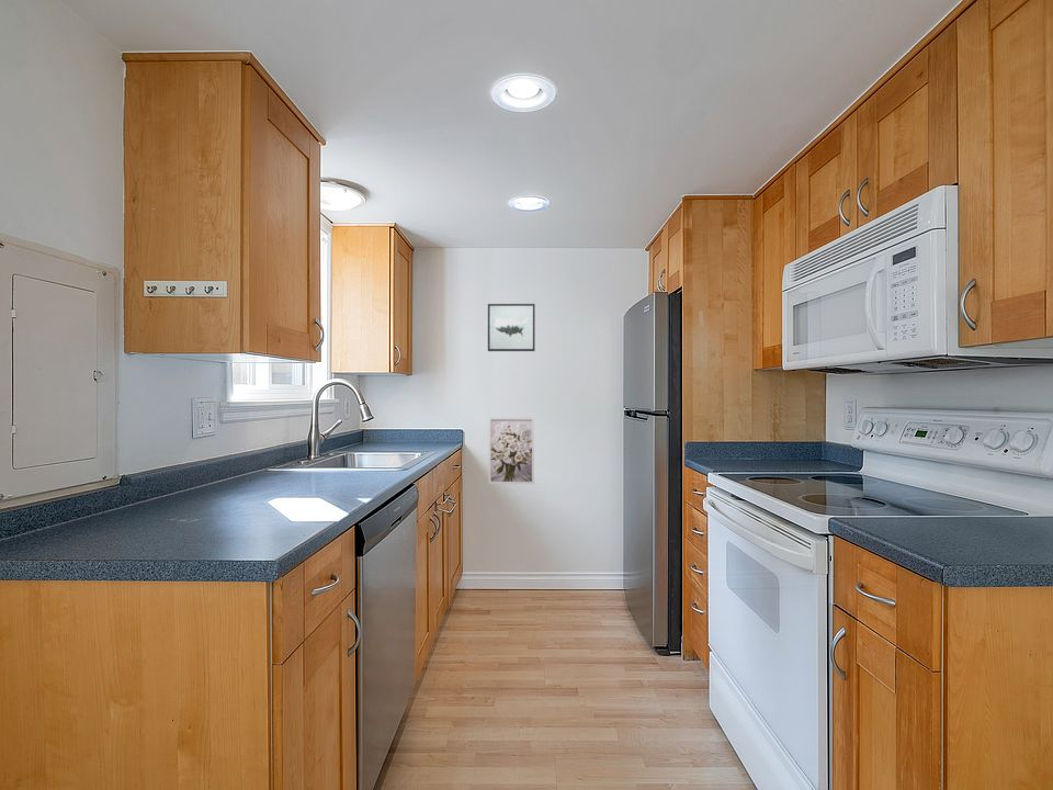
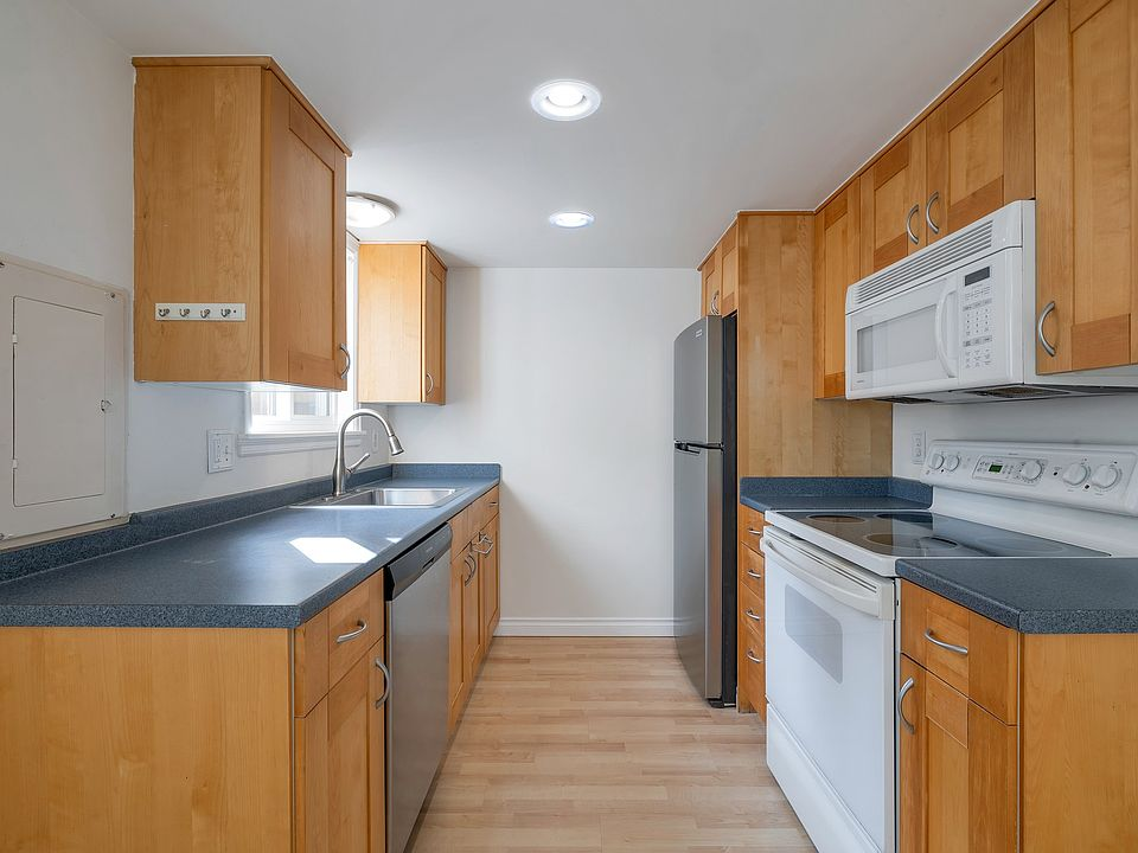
- wall art (511, 327)
- wall art (511, 450)
